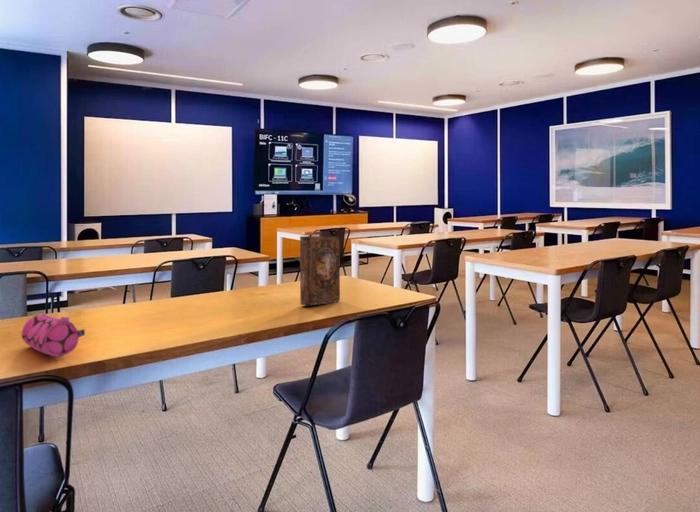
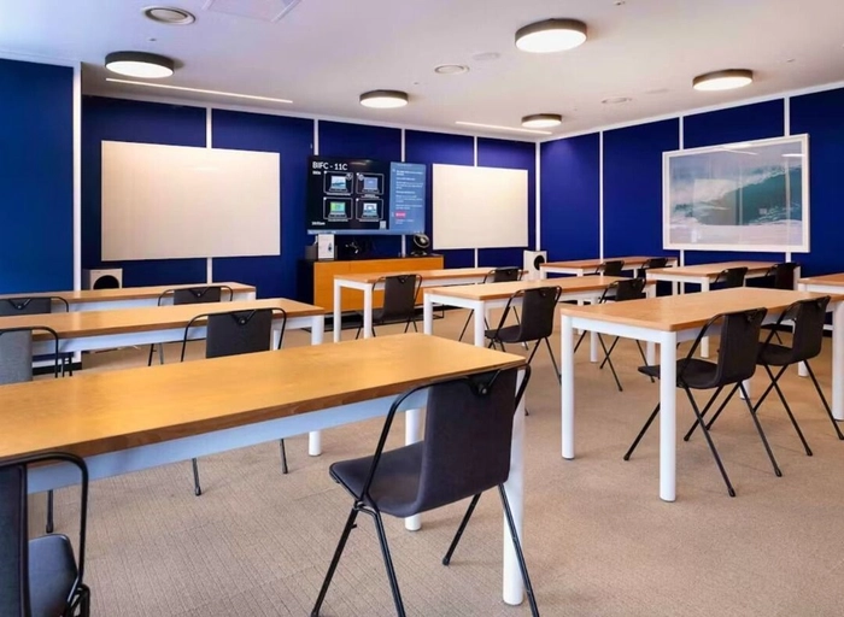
- pencil case (50, 332)
- book (319, 270)
